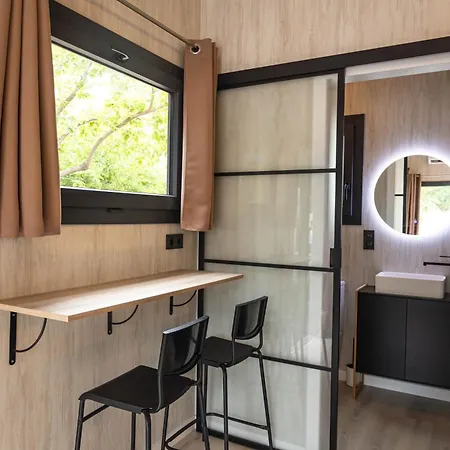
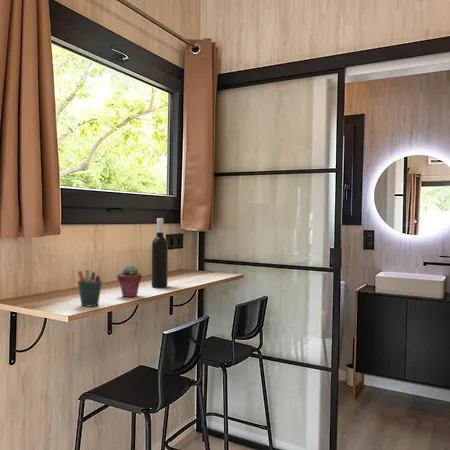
+ wine bottle (159, 252)
+ potted succulent (129, 280)
+ pen holder (89, 286)
